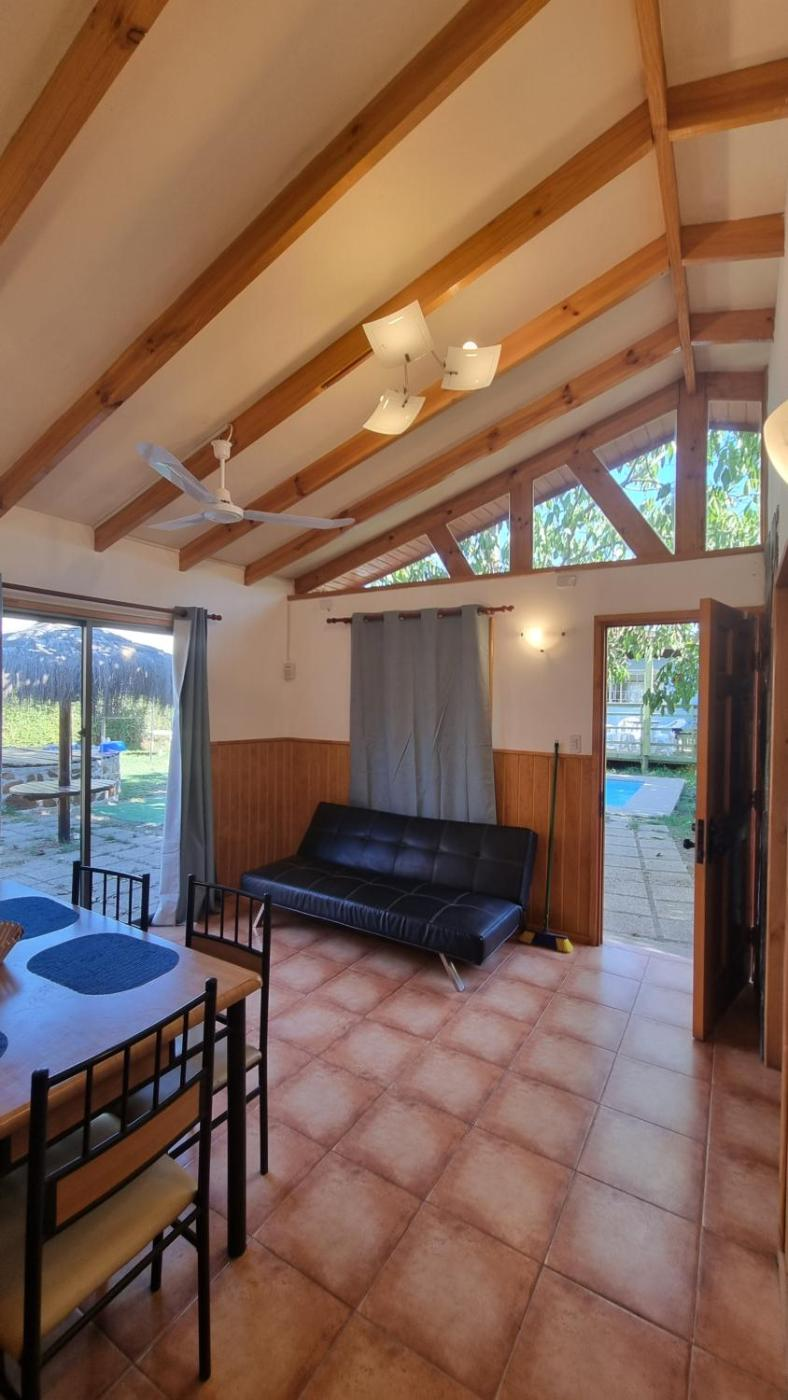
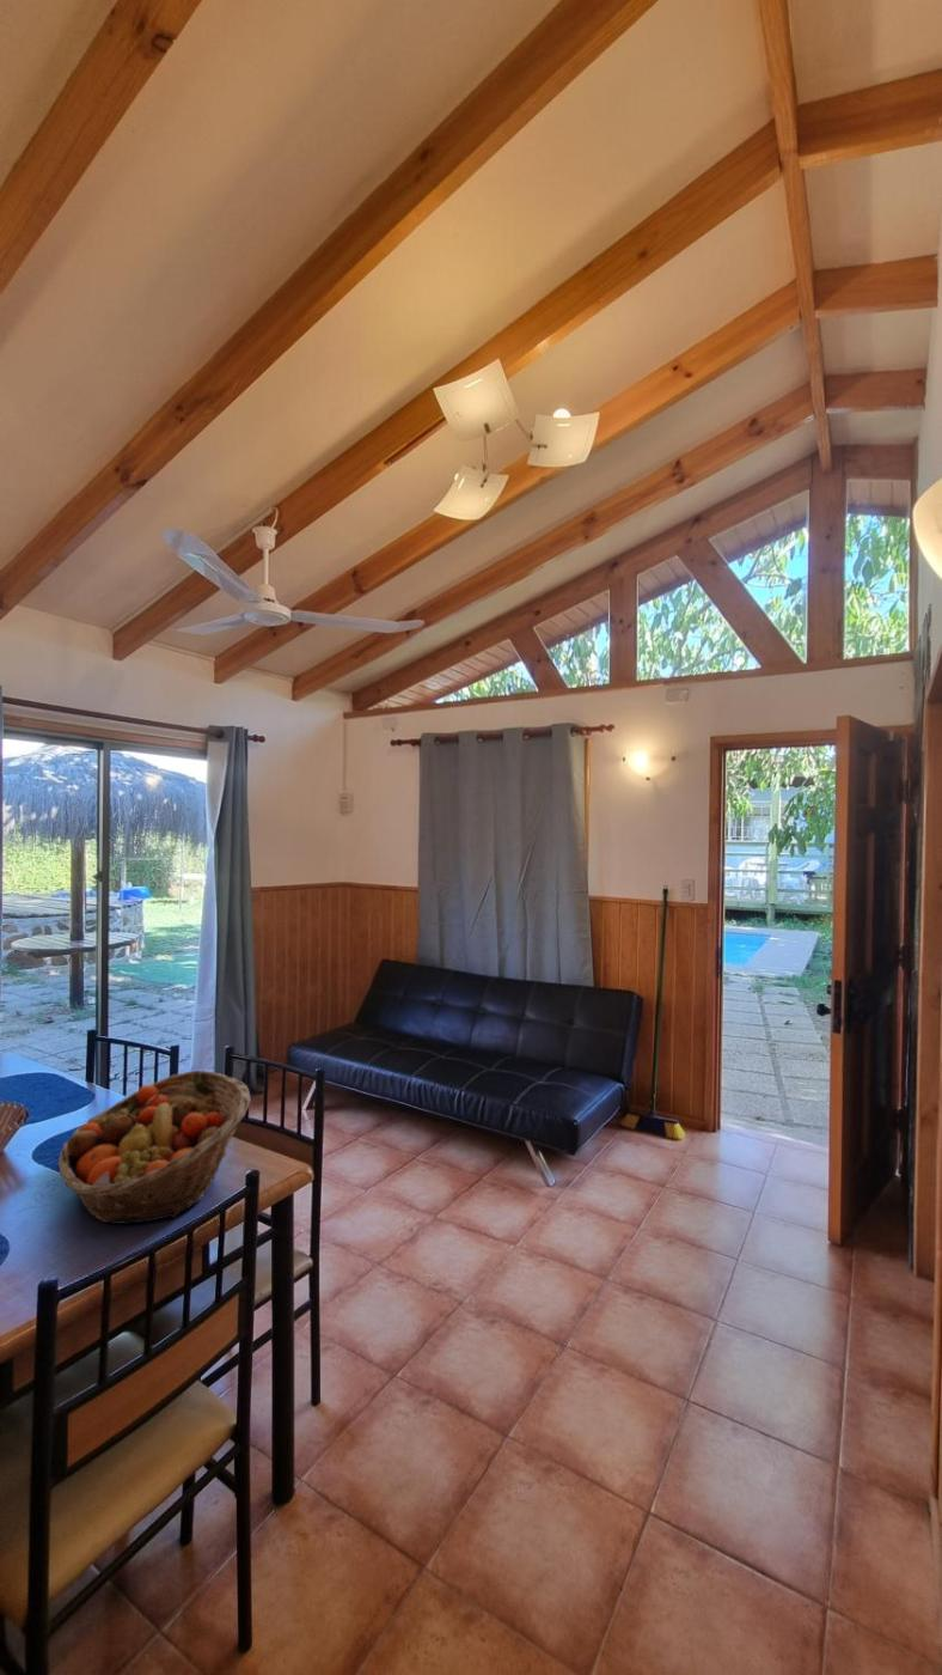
+ fruit basket (157, 1140)
